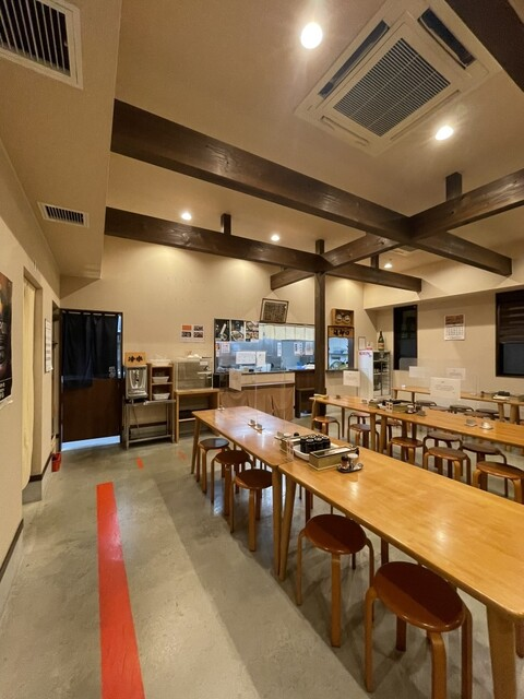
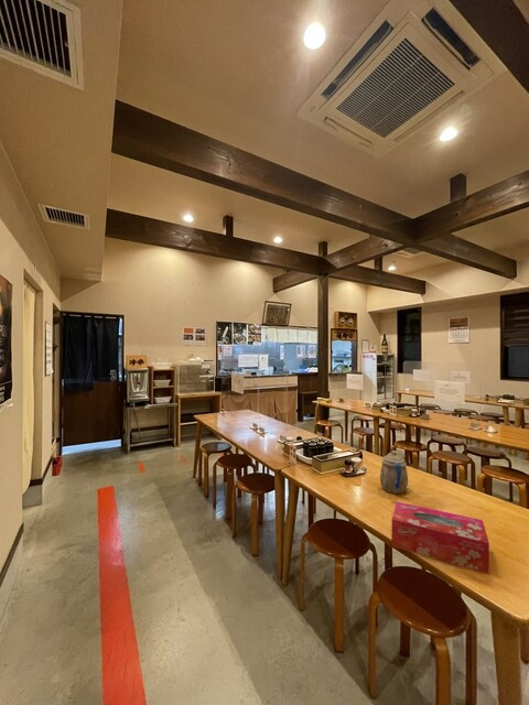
+ teapot (393, 469)
+ tissue box (436, 533)
